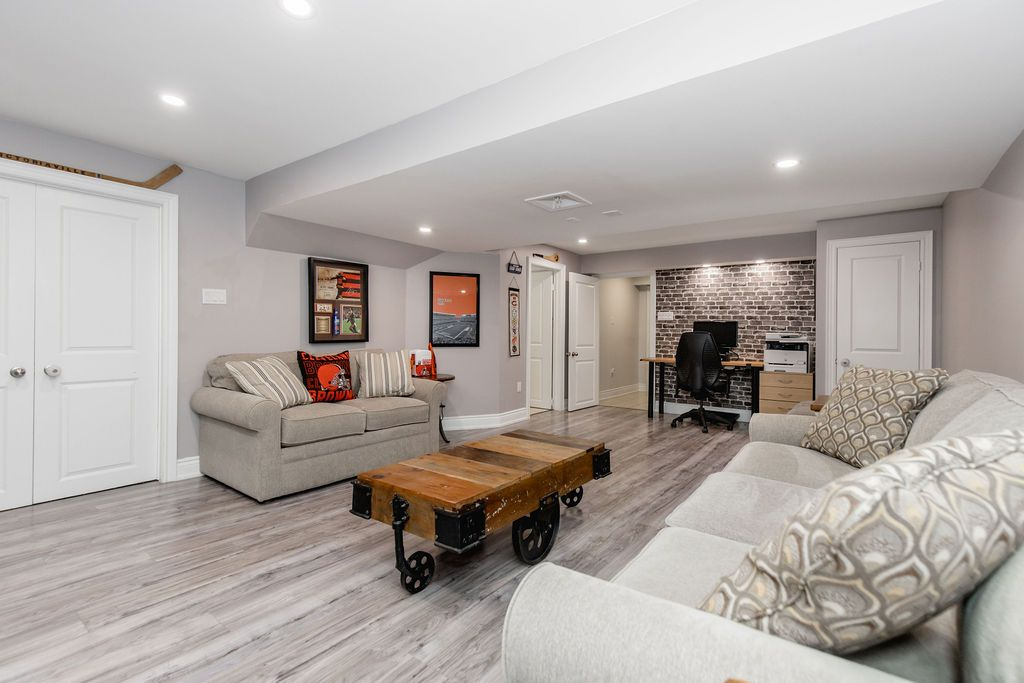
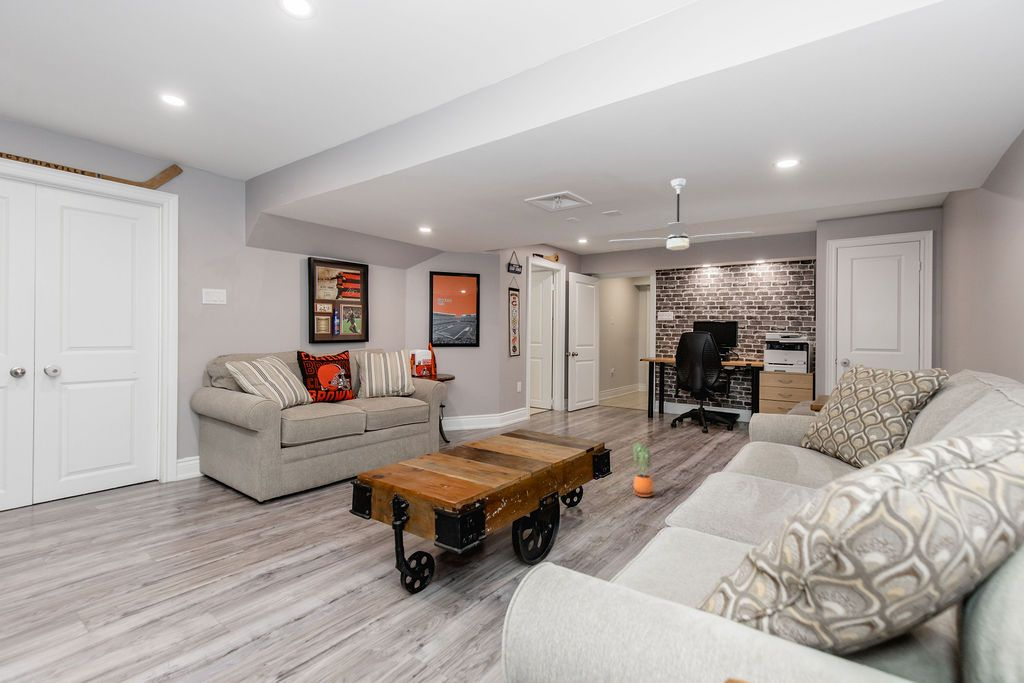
+ ceiling fan (678, 215)
+ potted plant (642, 469)
